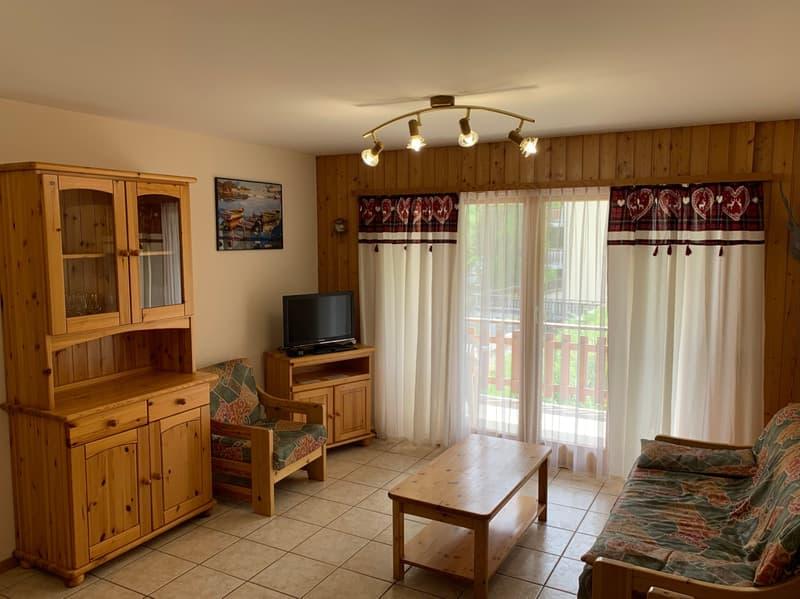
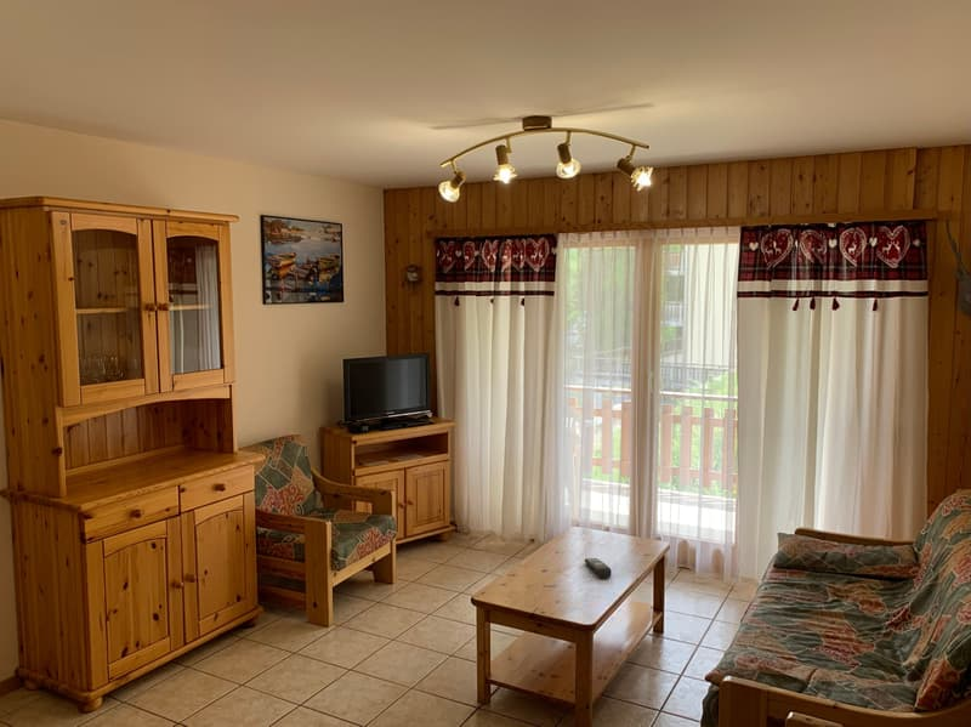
+ remote control (597, 566)
